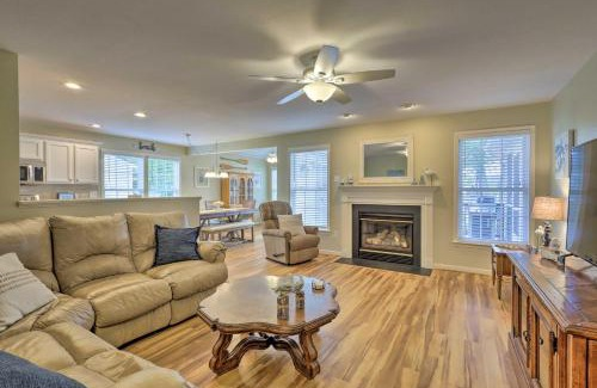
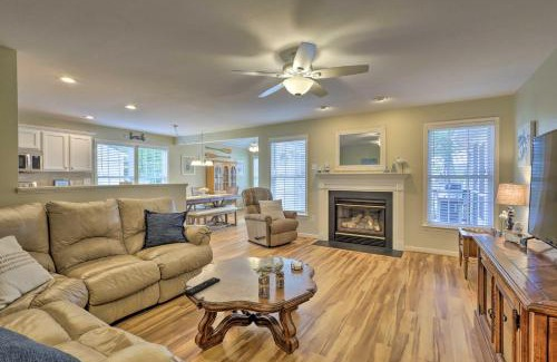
+ remote control (203, 285)
